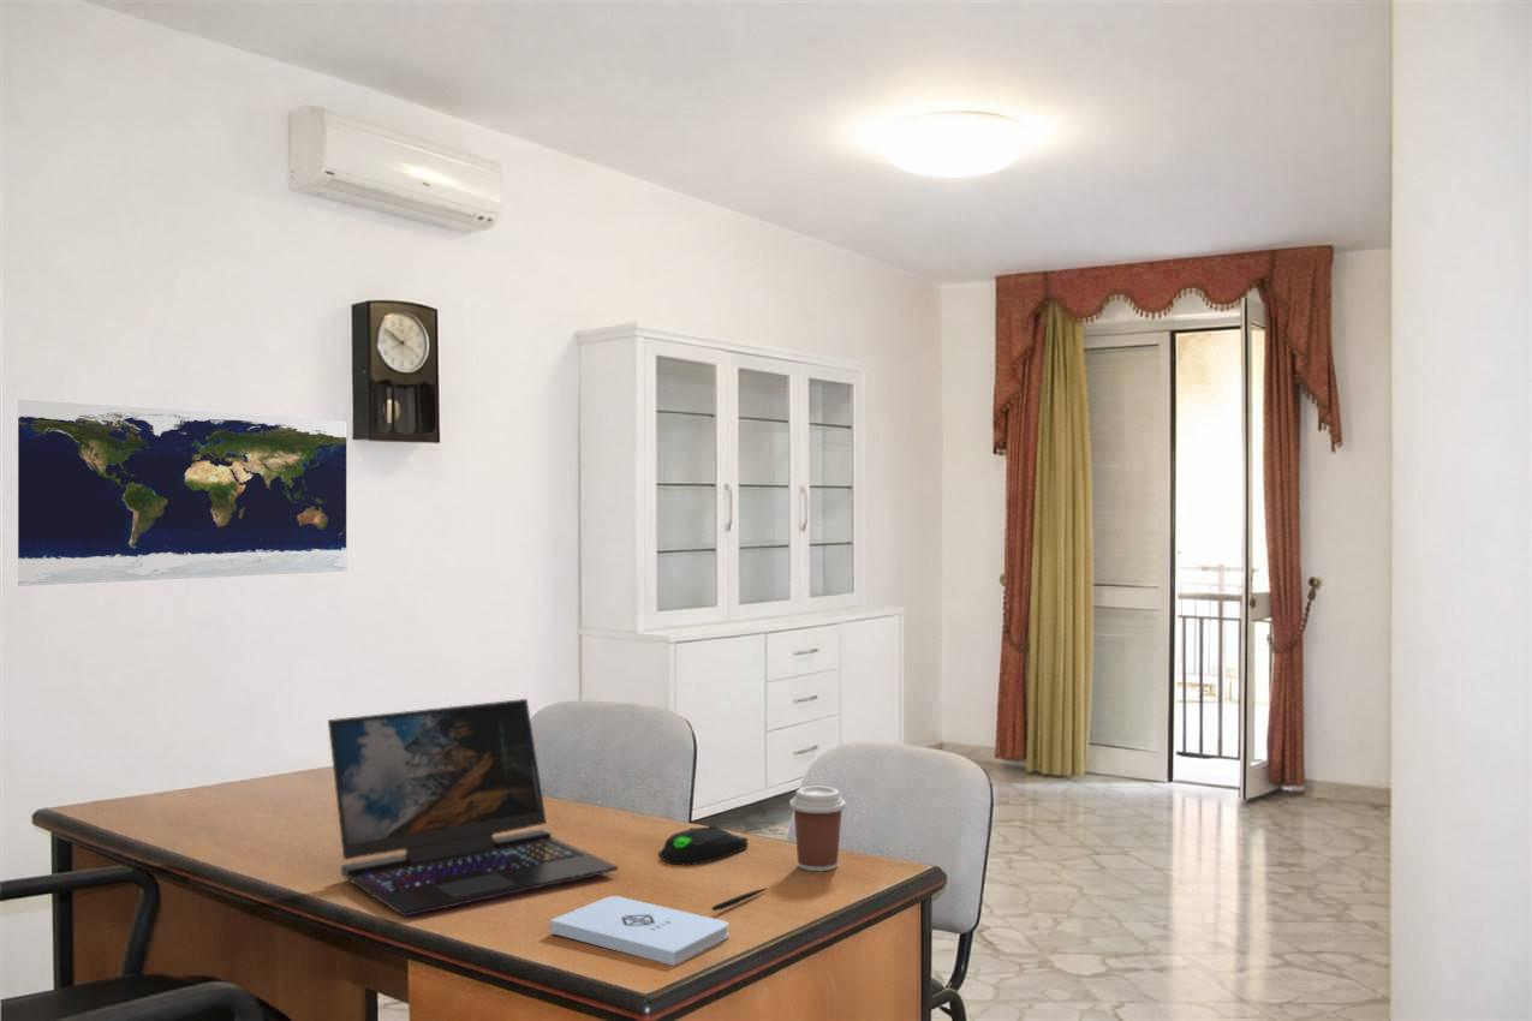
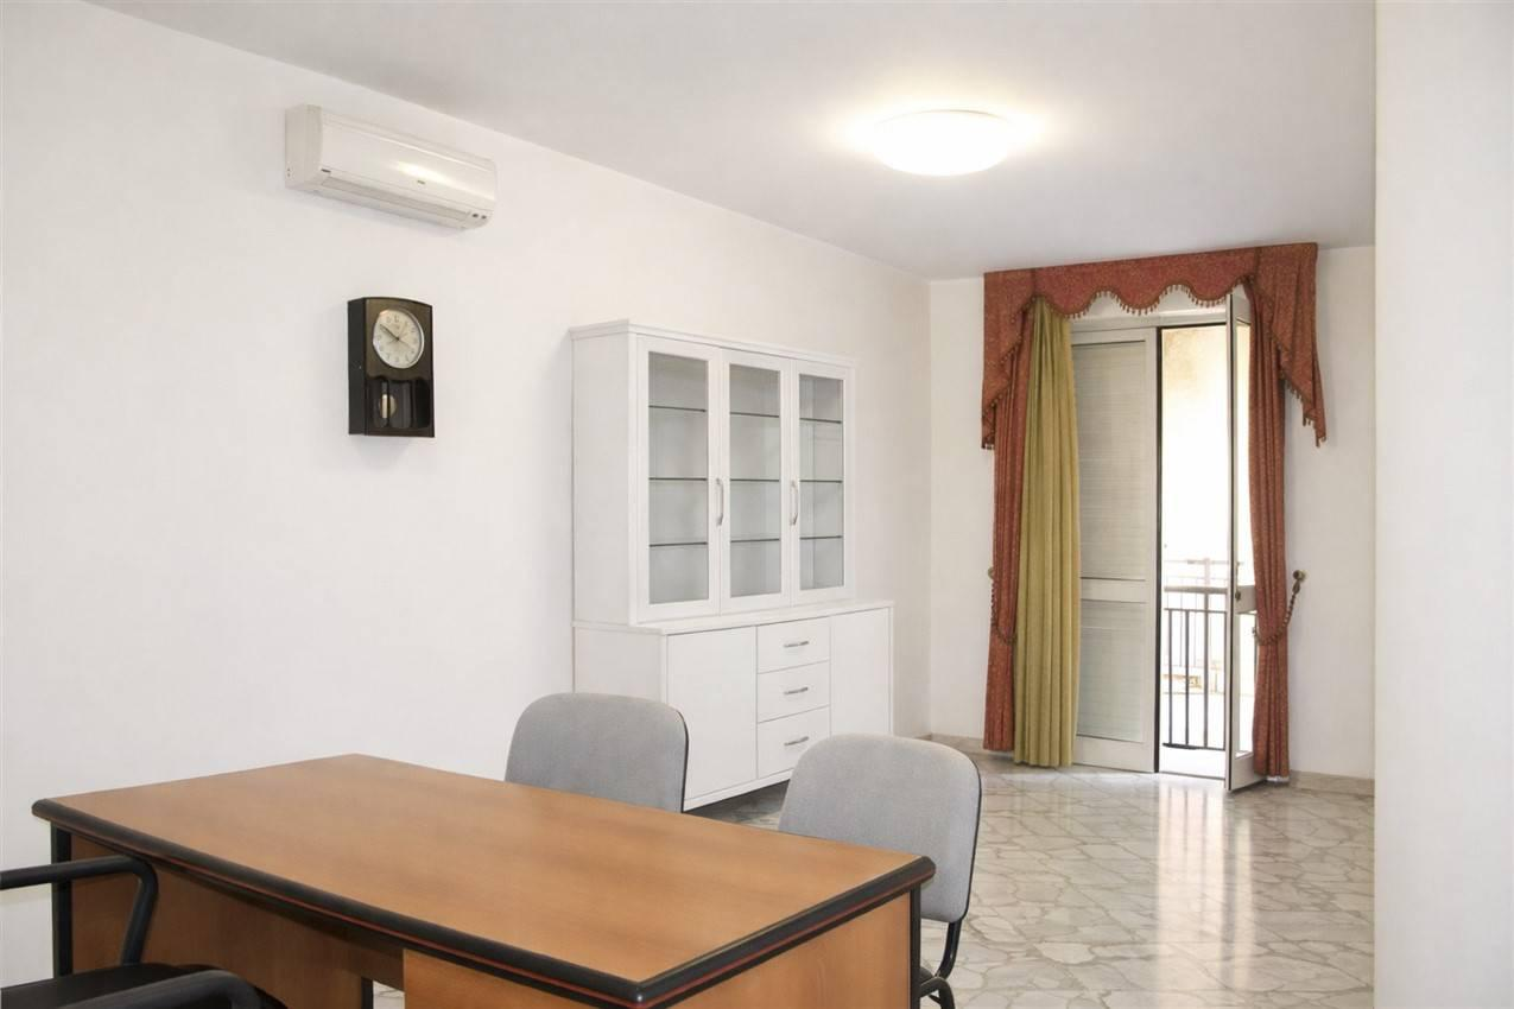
- computer mouse (698, 838)
- coffee cup (817, 828)
- notepad (640, 927)
- laptop (471, 798)
- map (199, 494)
- pen (741, 897)
